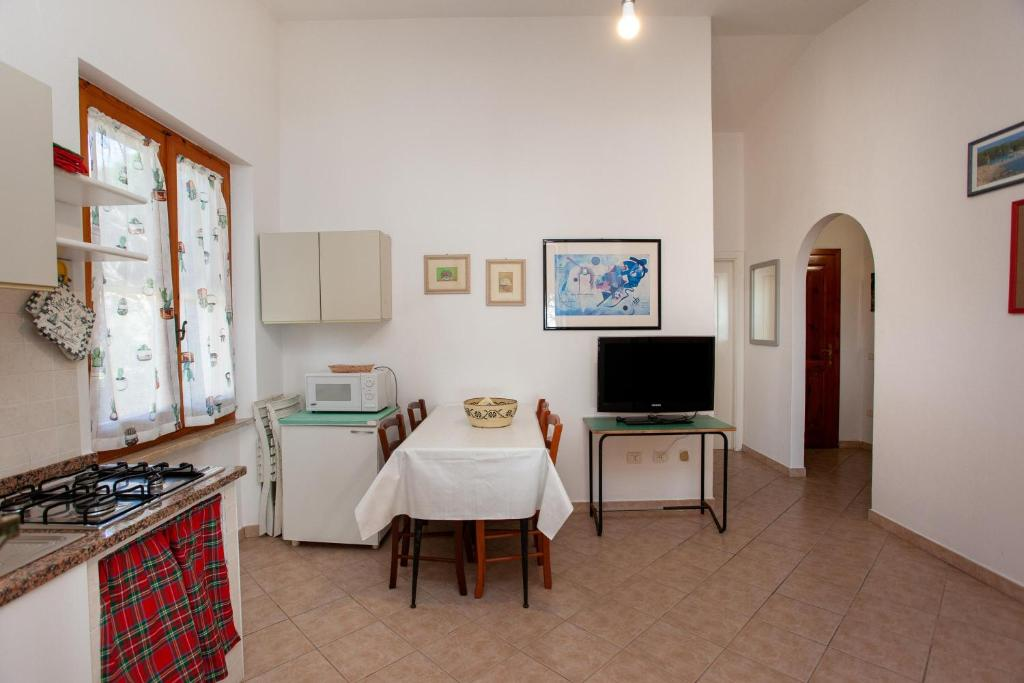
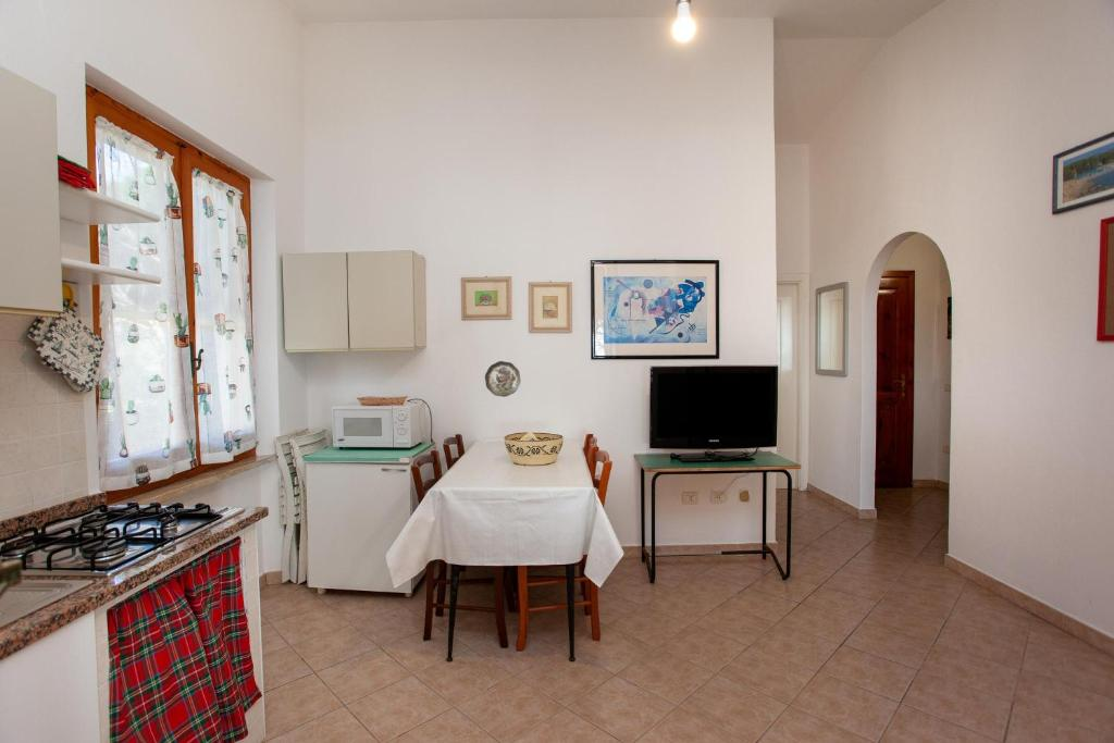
+ decorative plate (503, 379)
